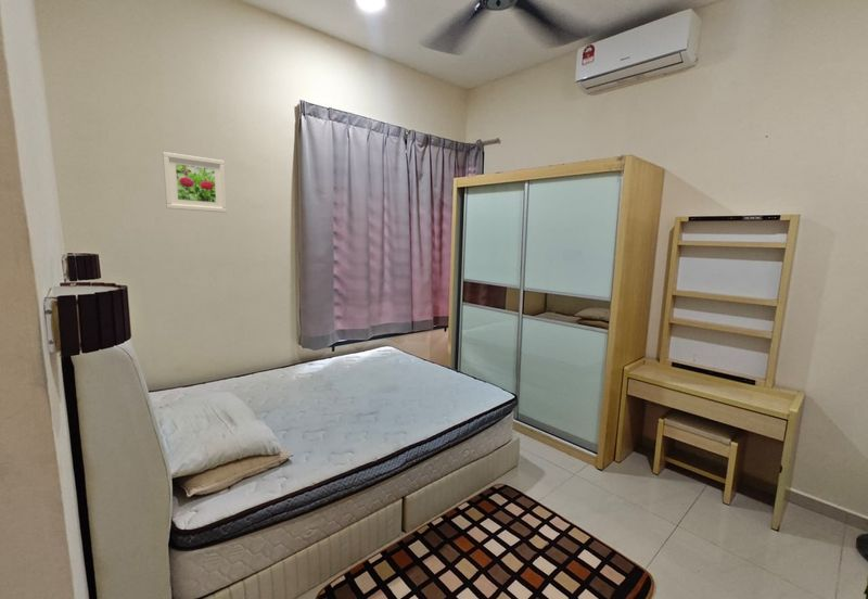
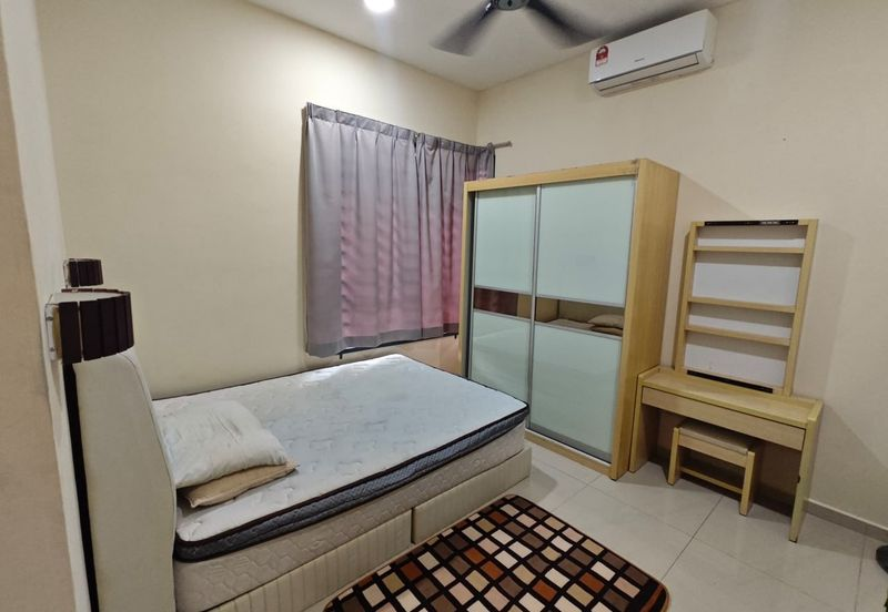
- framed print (195, 183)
